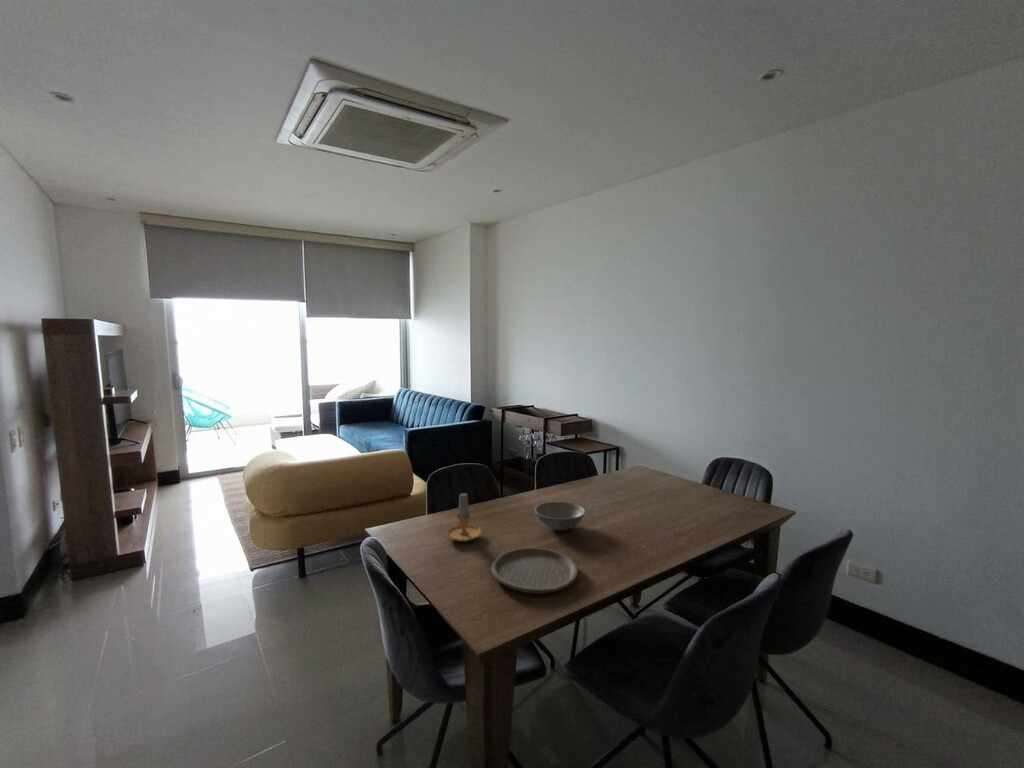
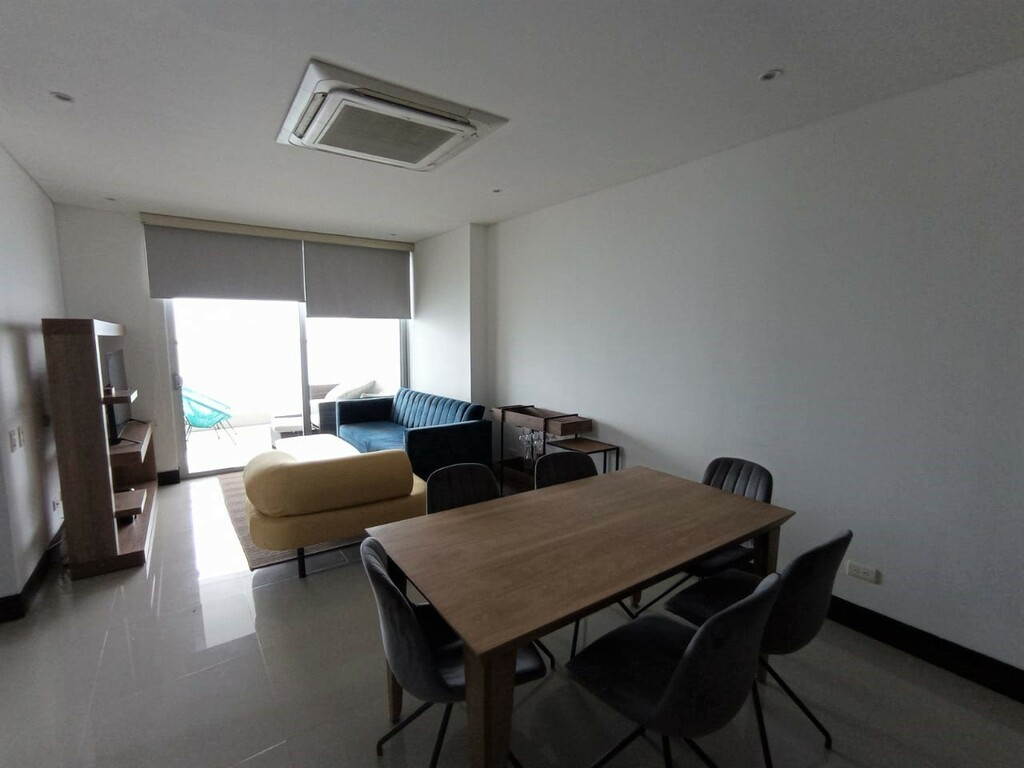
- candle (467, 513)
- soup bowl (559, 518)
- plate (534, 569)
